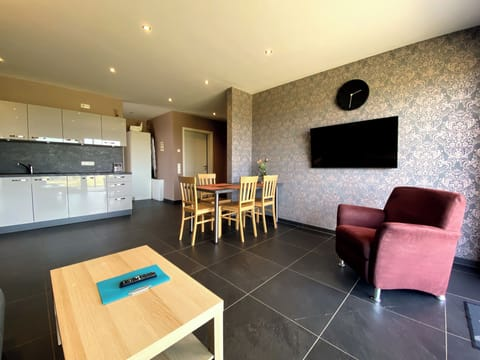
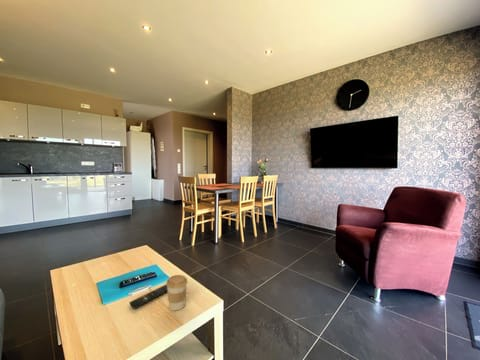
+ remote control (157, 293)
+ coffee cup (177, 291)
